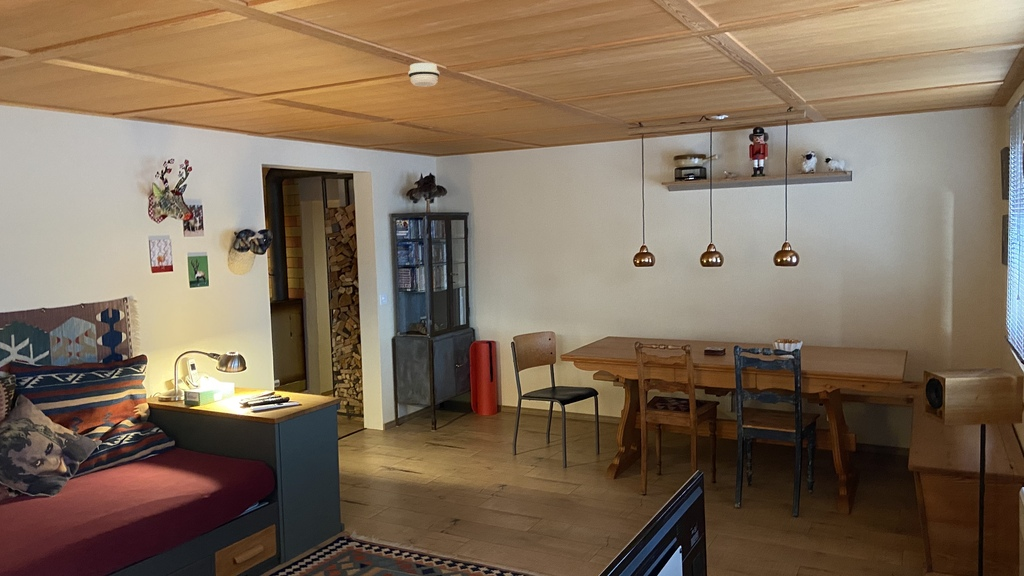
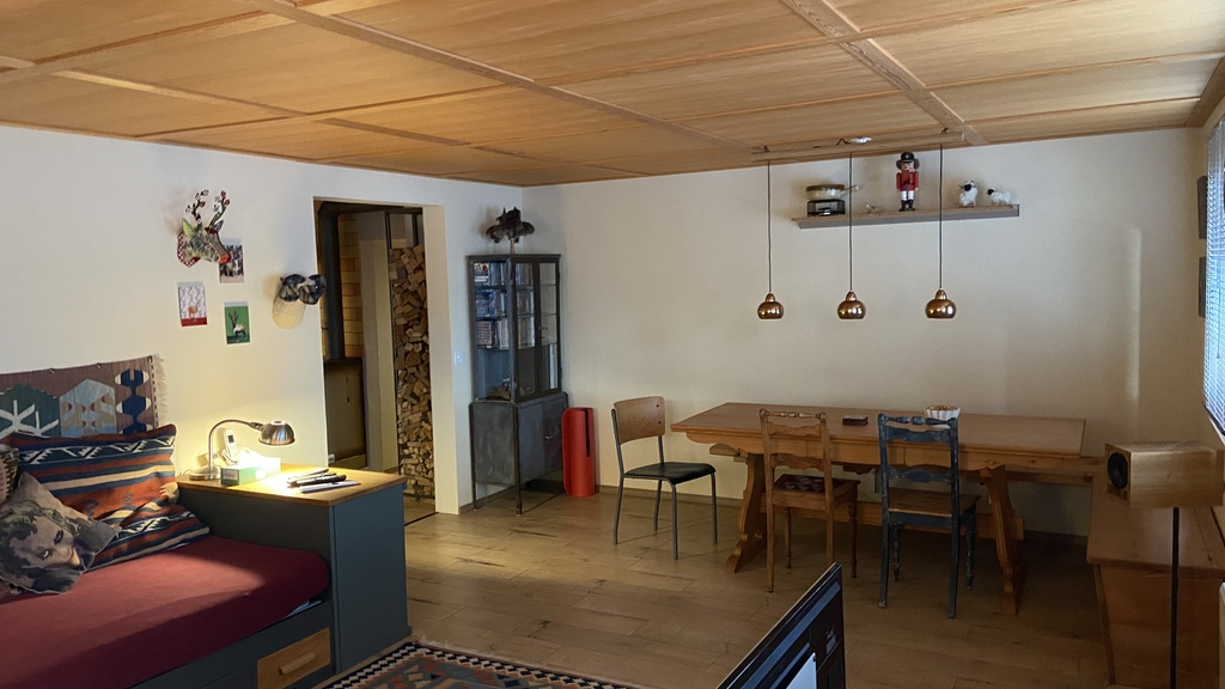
- smoke detector (423, 75)
